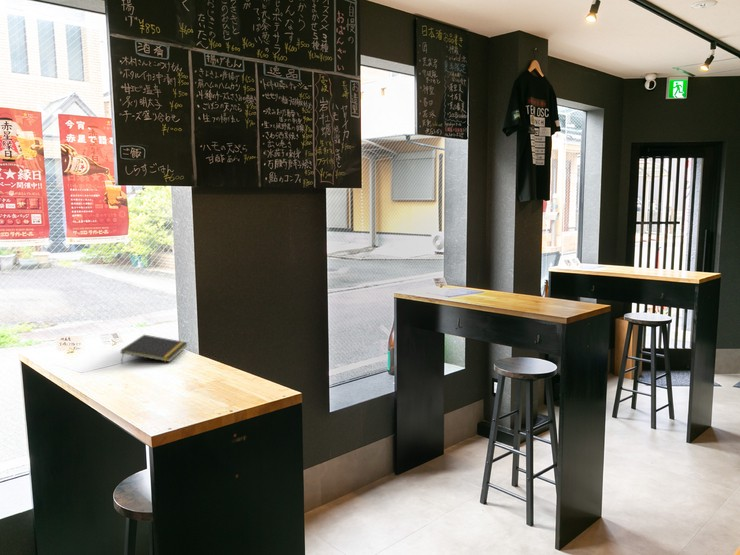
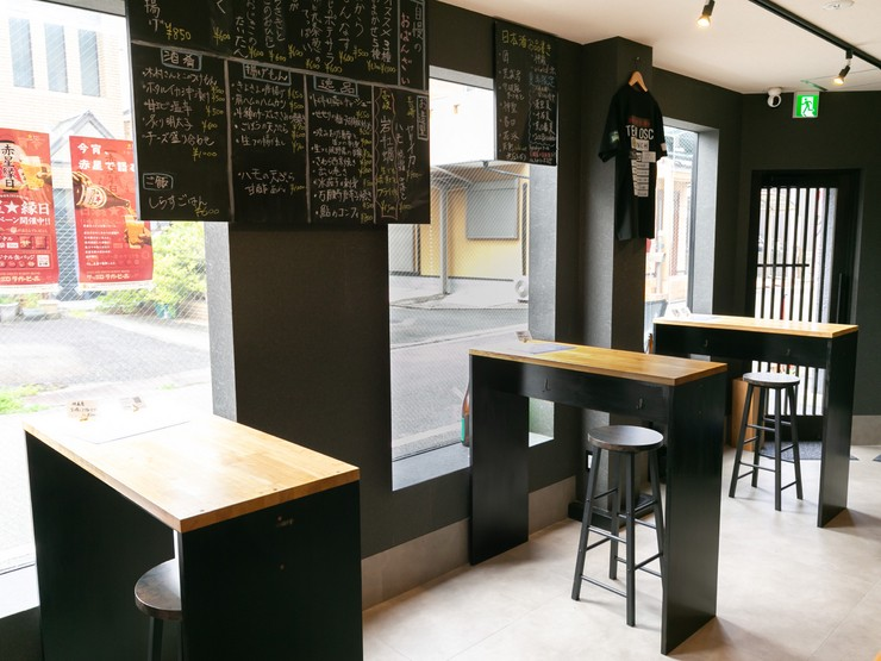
- notepad (156, 347)
